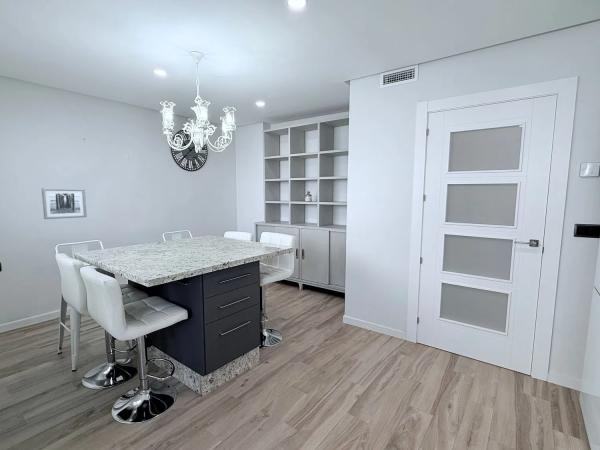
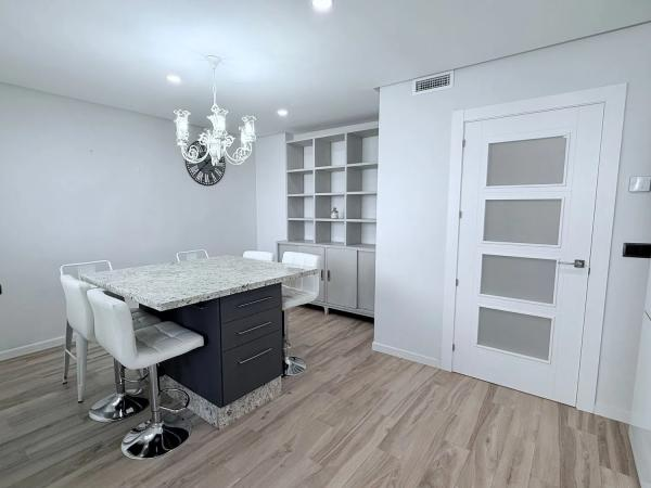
- wall art (65, 203)
